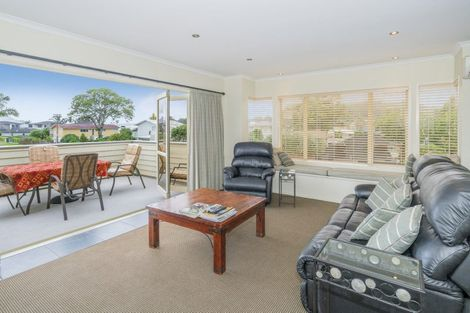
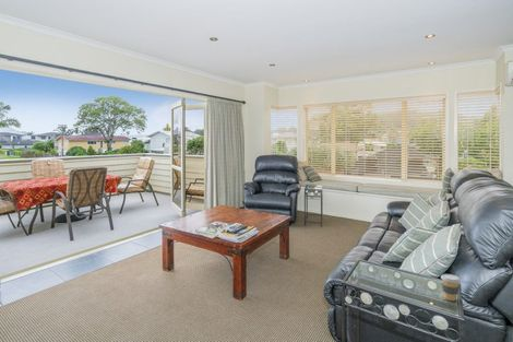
+ coffee cup (450, 287)
